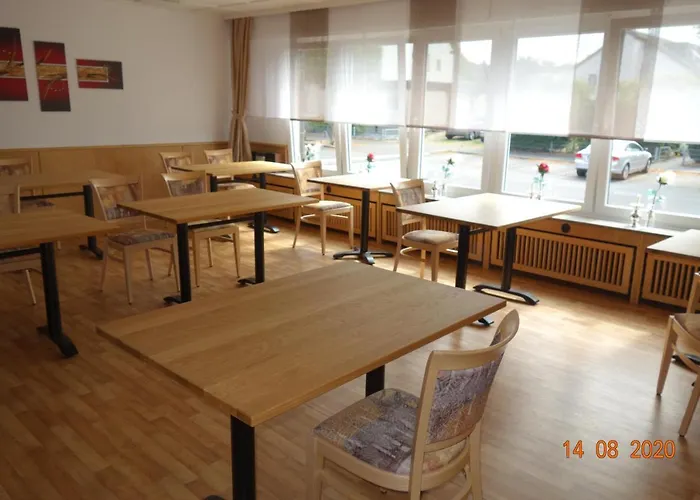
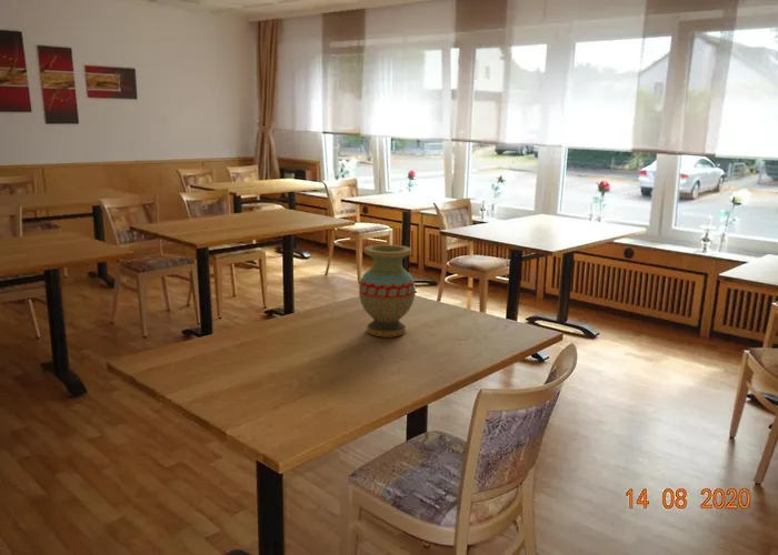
+ vase (387, 290)
